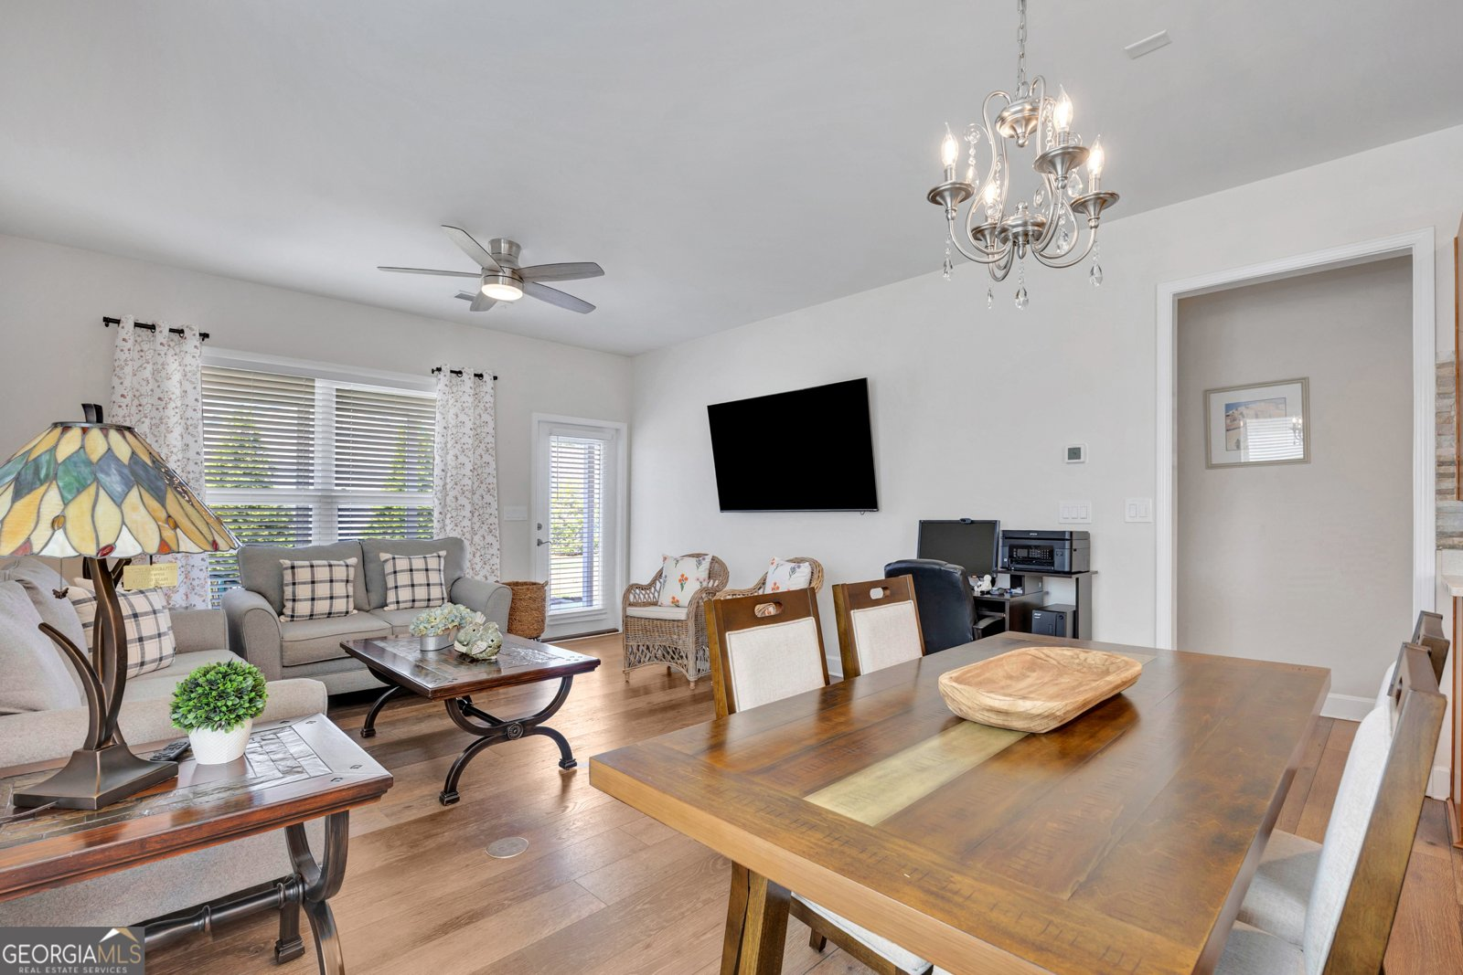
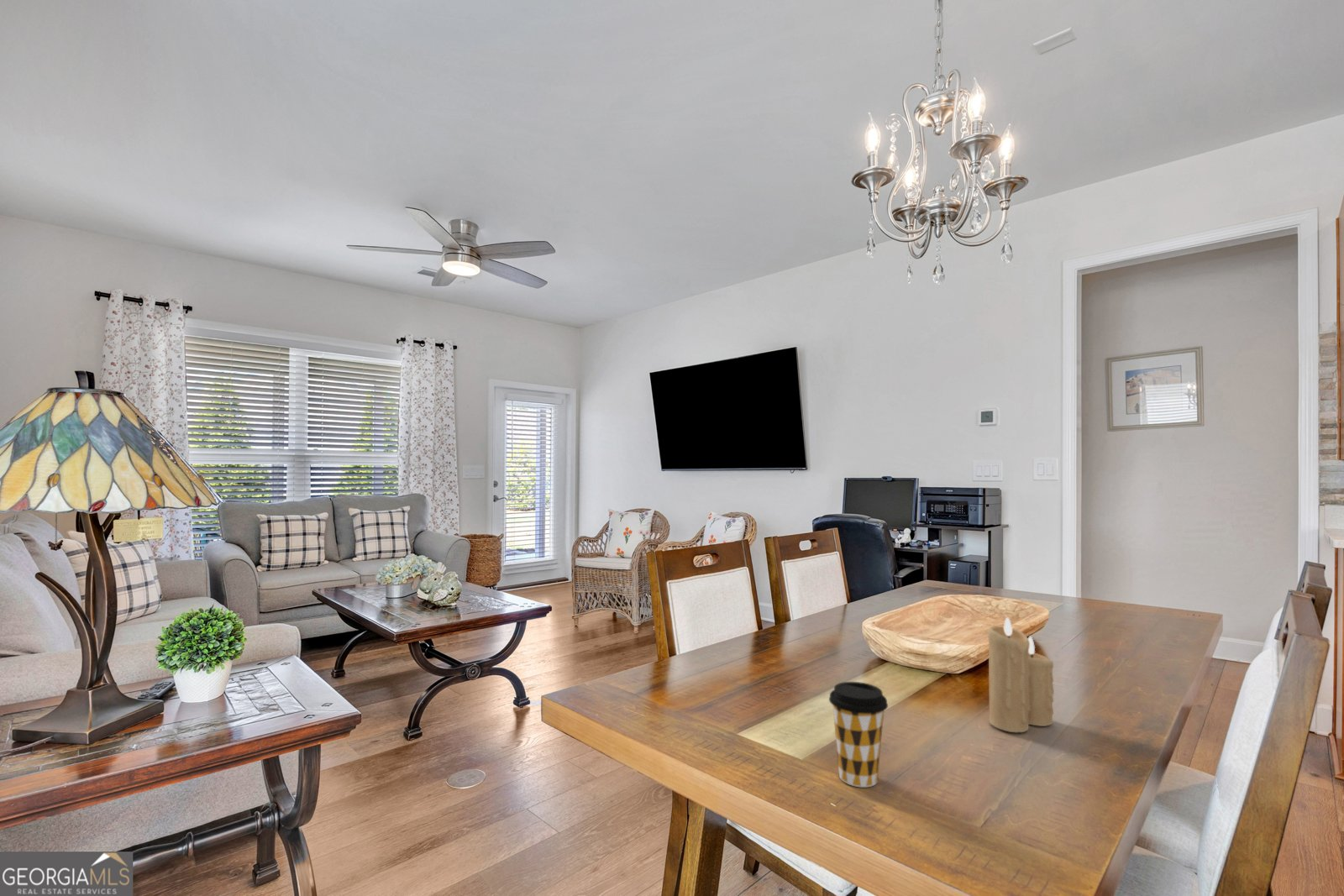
+ candle (1021, 668)
+ coffee cup (858, 733)
